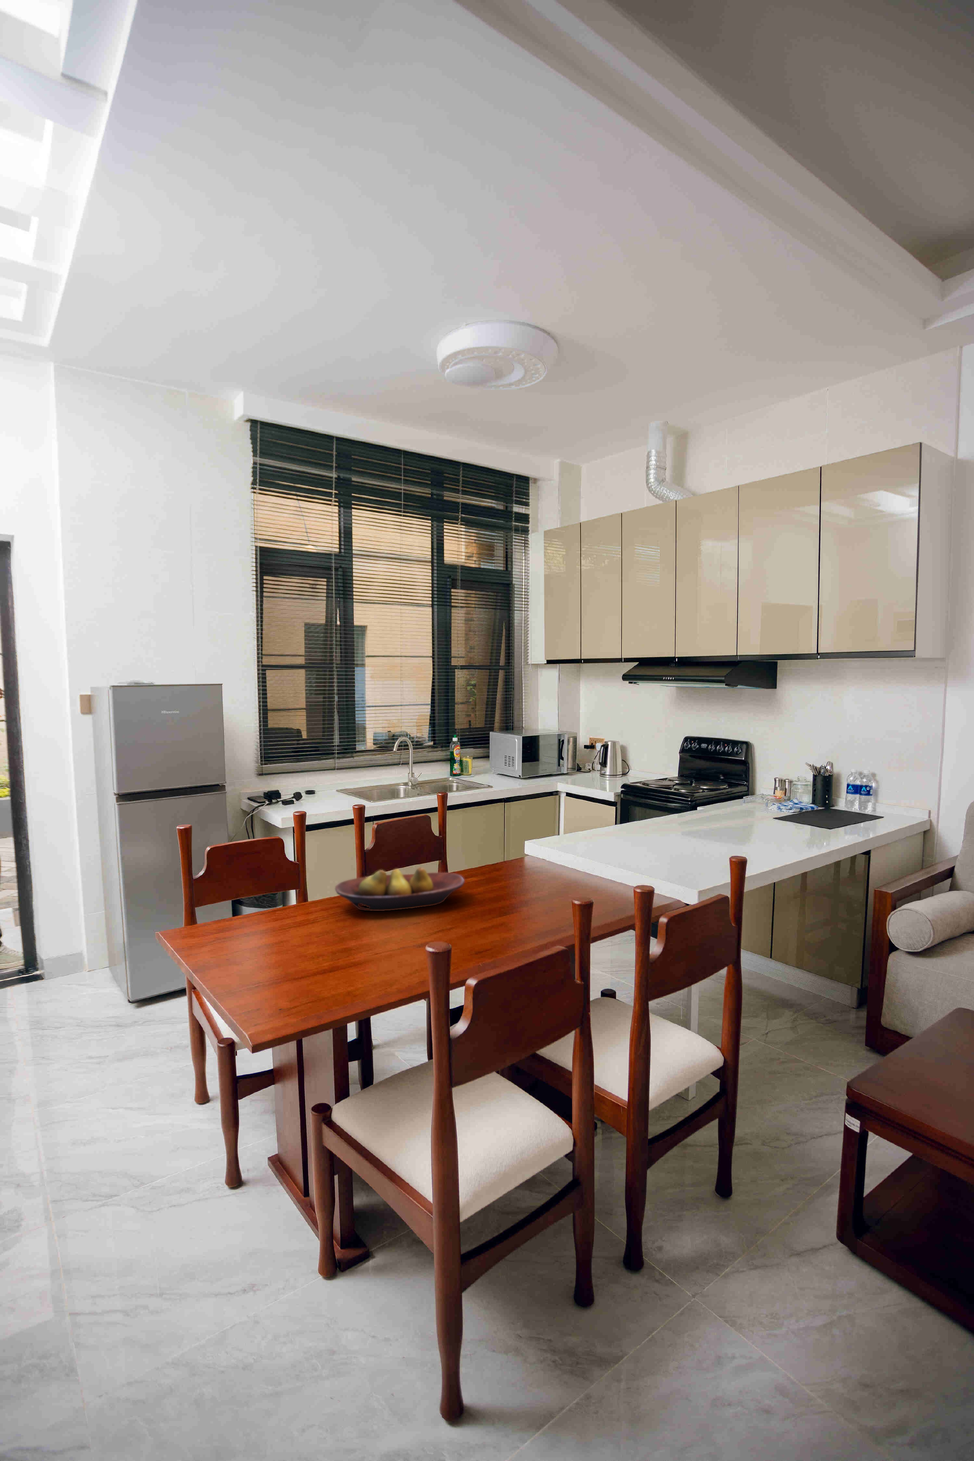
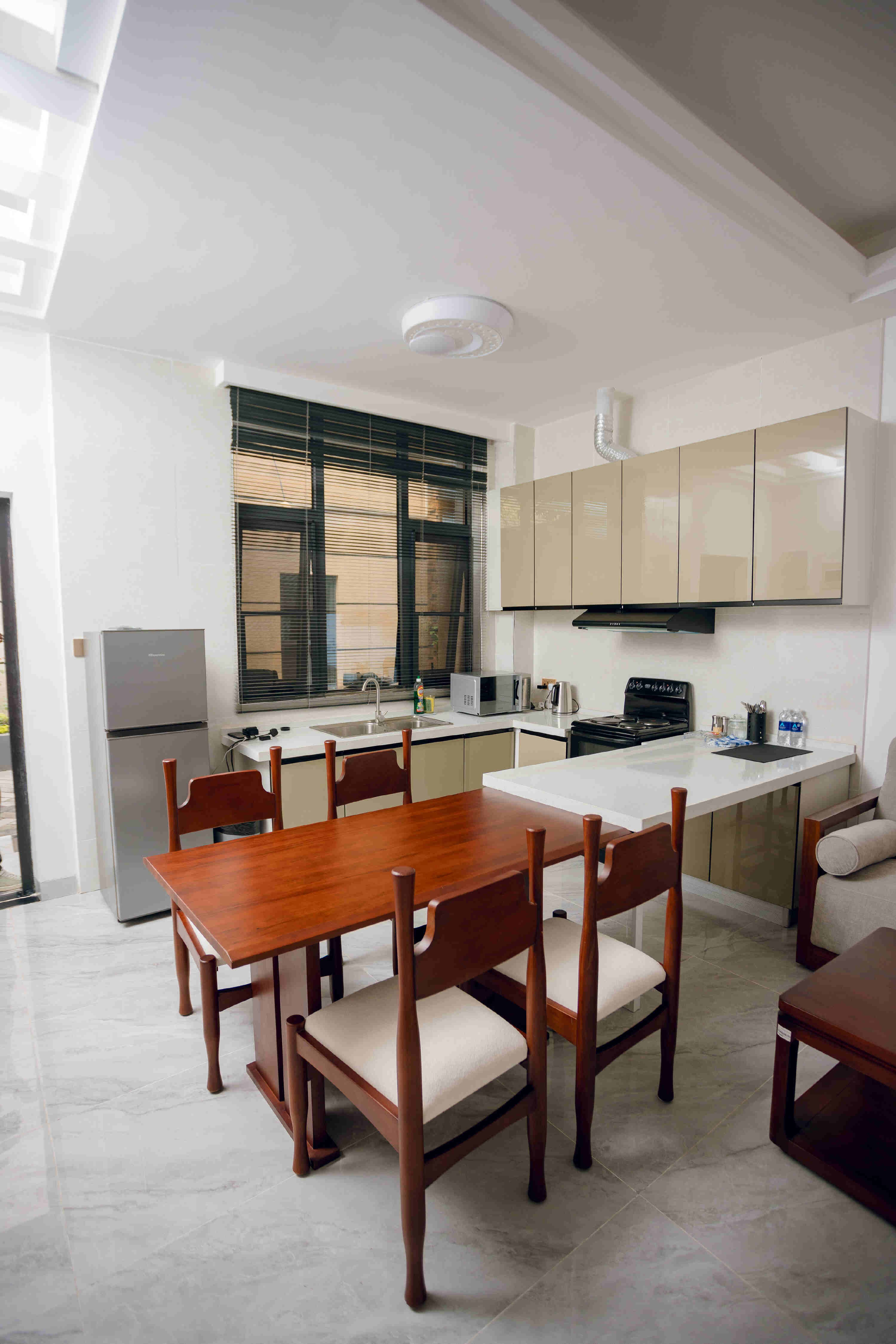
- fruit bowl (401, 885)
